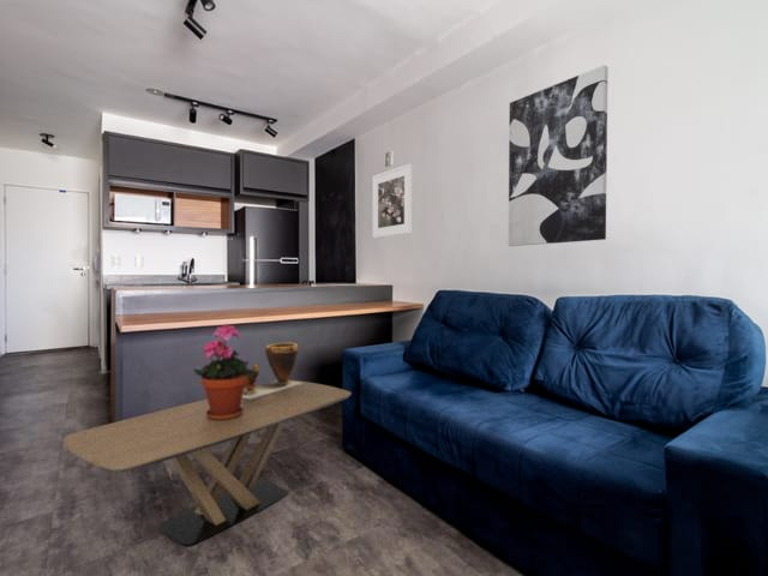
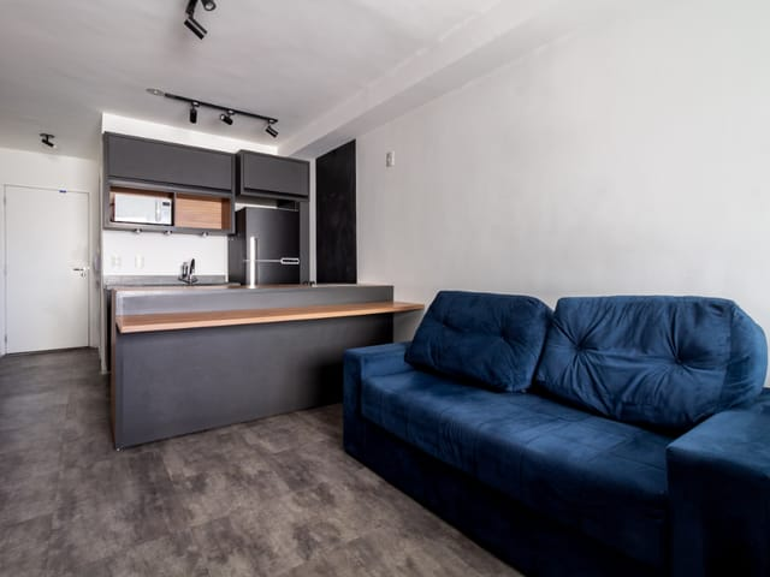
- potted plant (223, 368)
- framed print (391, 203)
- wall art (553, 164)
- clay pot (269, 365)
- coffee table (232, 458)
